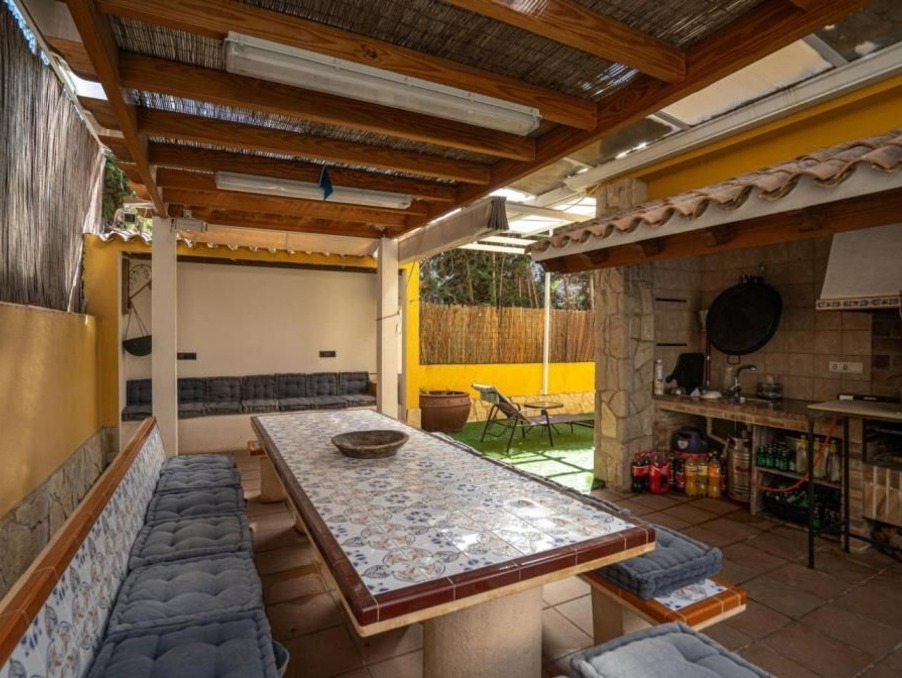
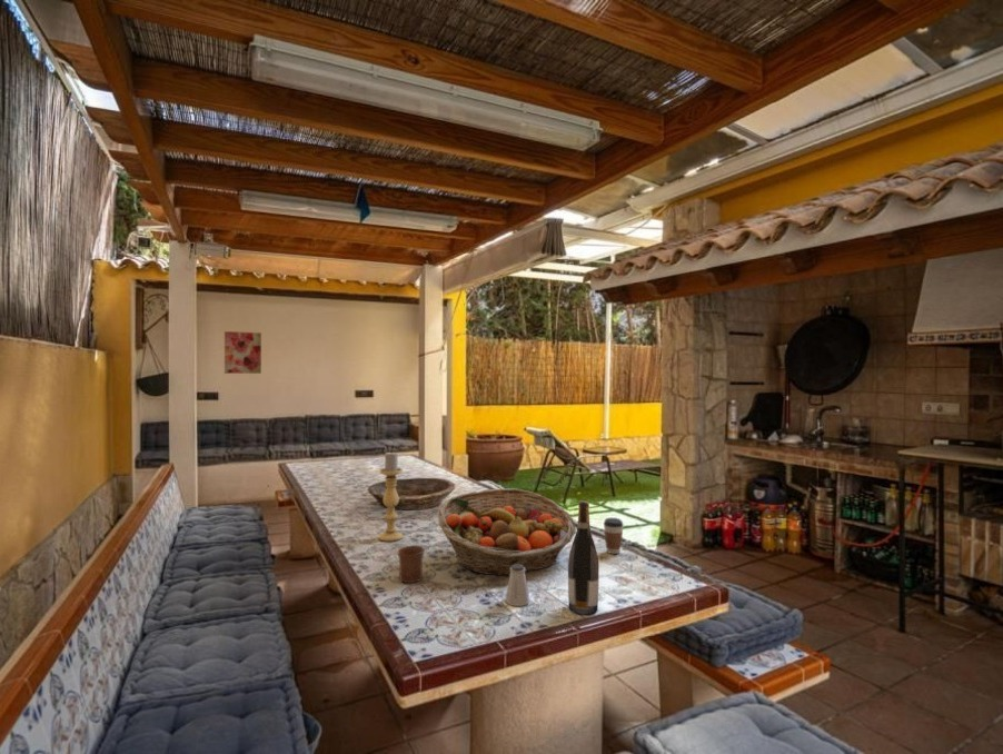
+ wine bottle (583, 555)
+ saltshaker (517, 583)
+ fruit basket (506, 528)
+ wall art (242, 353)
+ mug (409, 562)
+ coffee cup (613, 535)
+ candle holder (390, 494)
